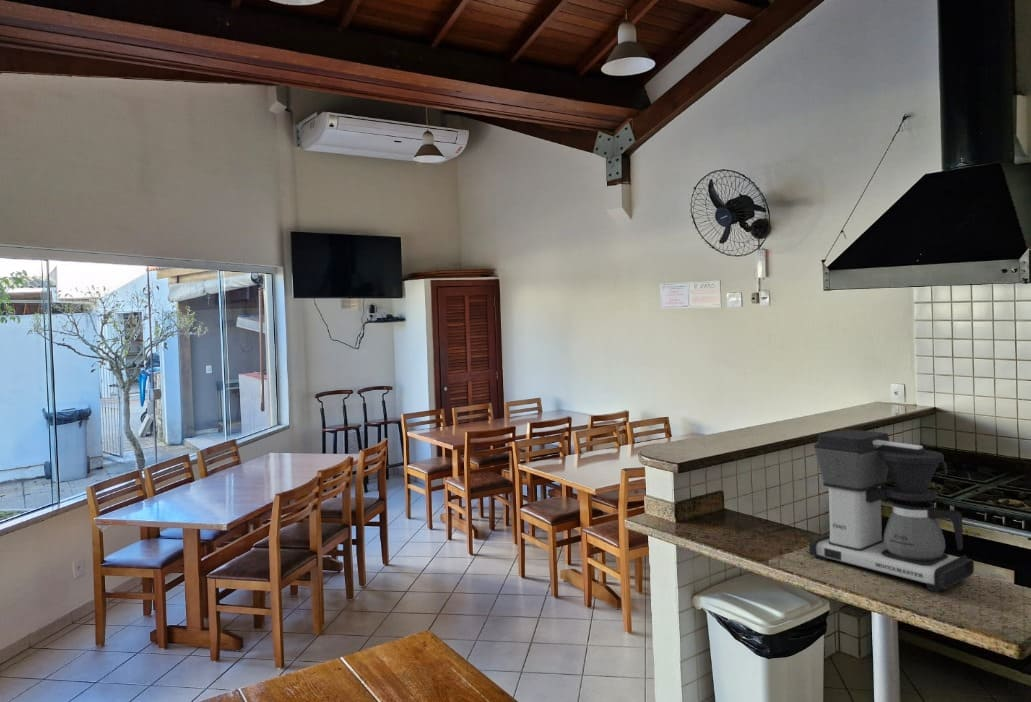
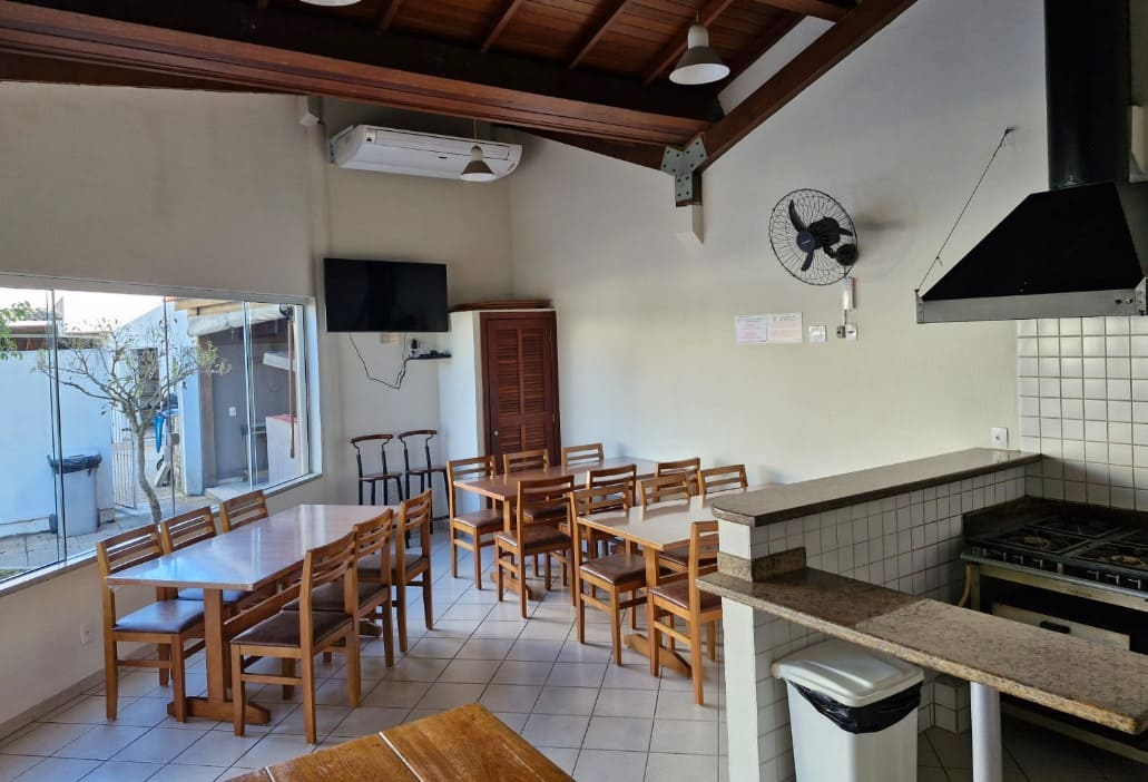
- coffee maker (889, 502)
